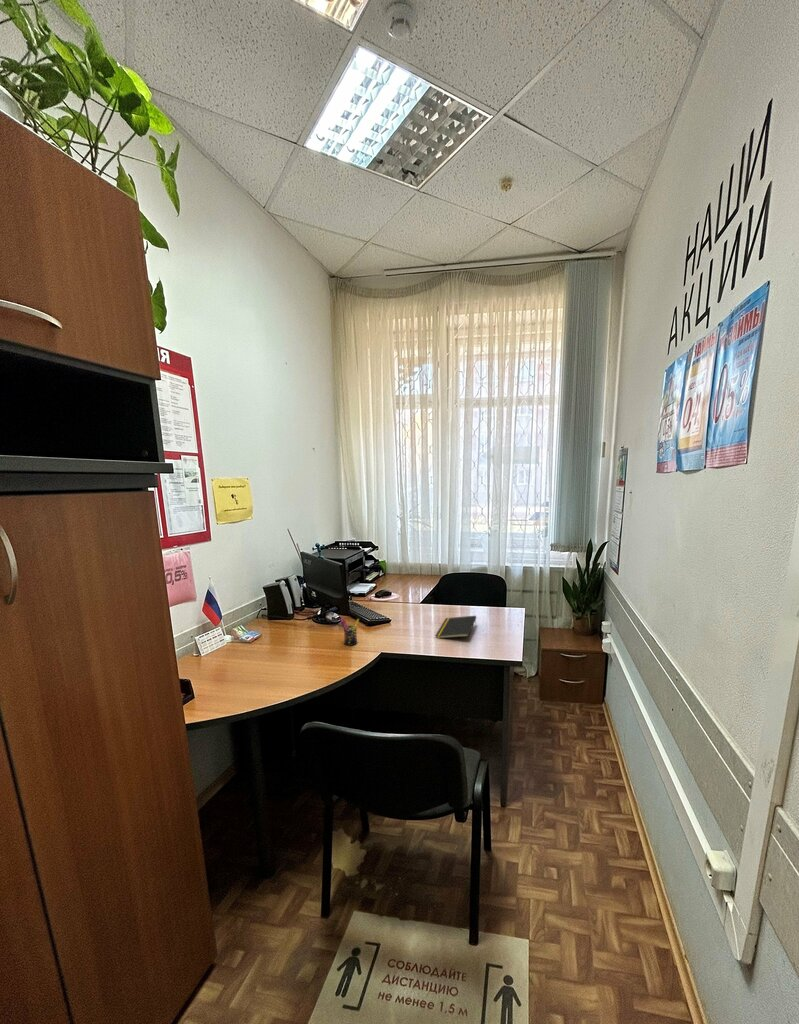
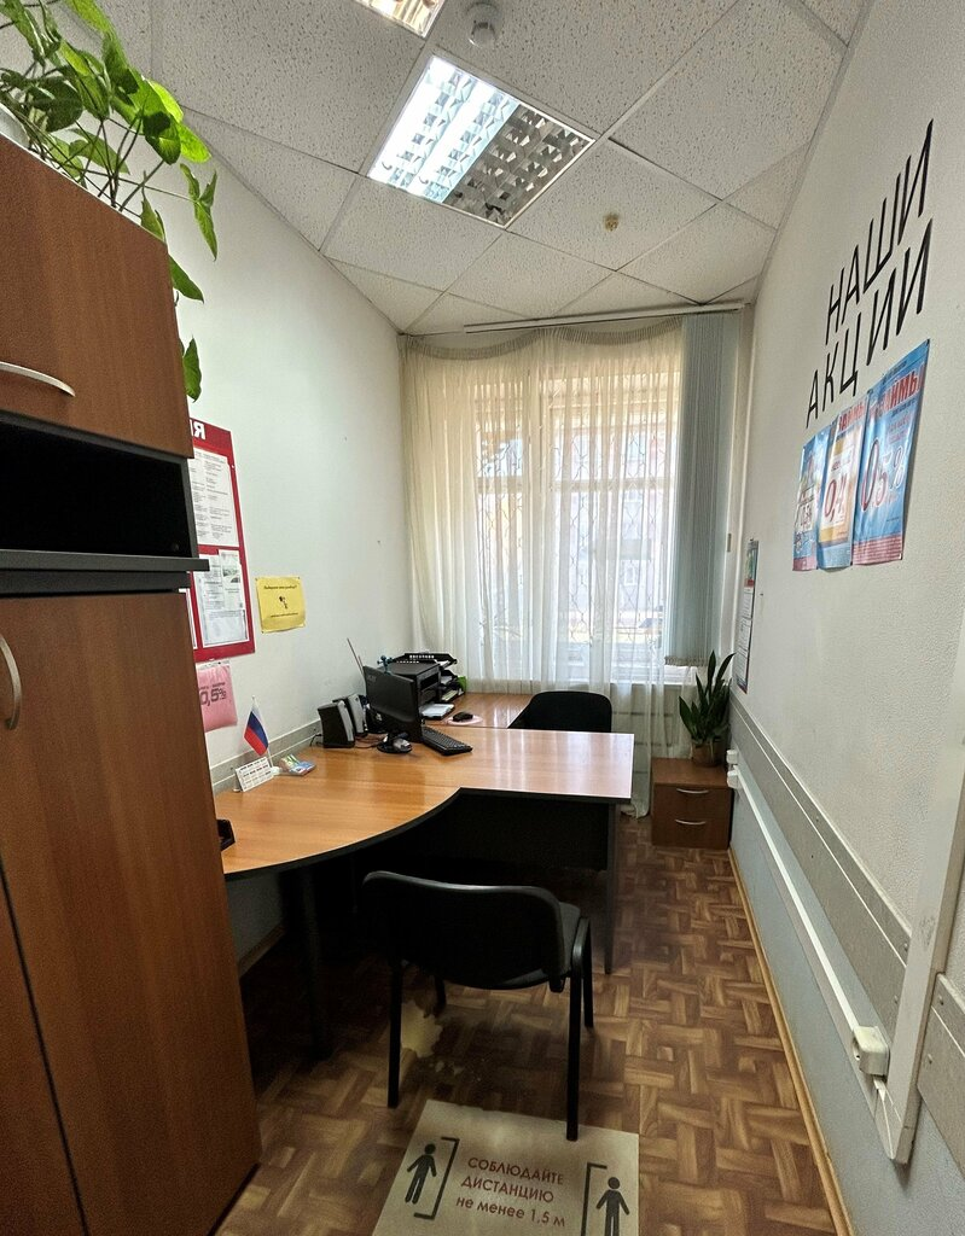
- pen holder (349, 630)
- notepad (456, 626)
